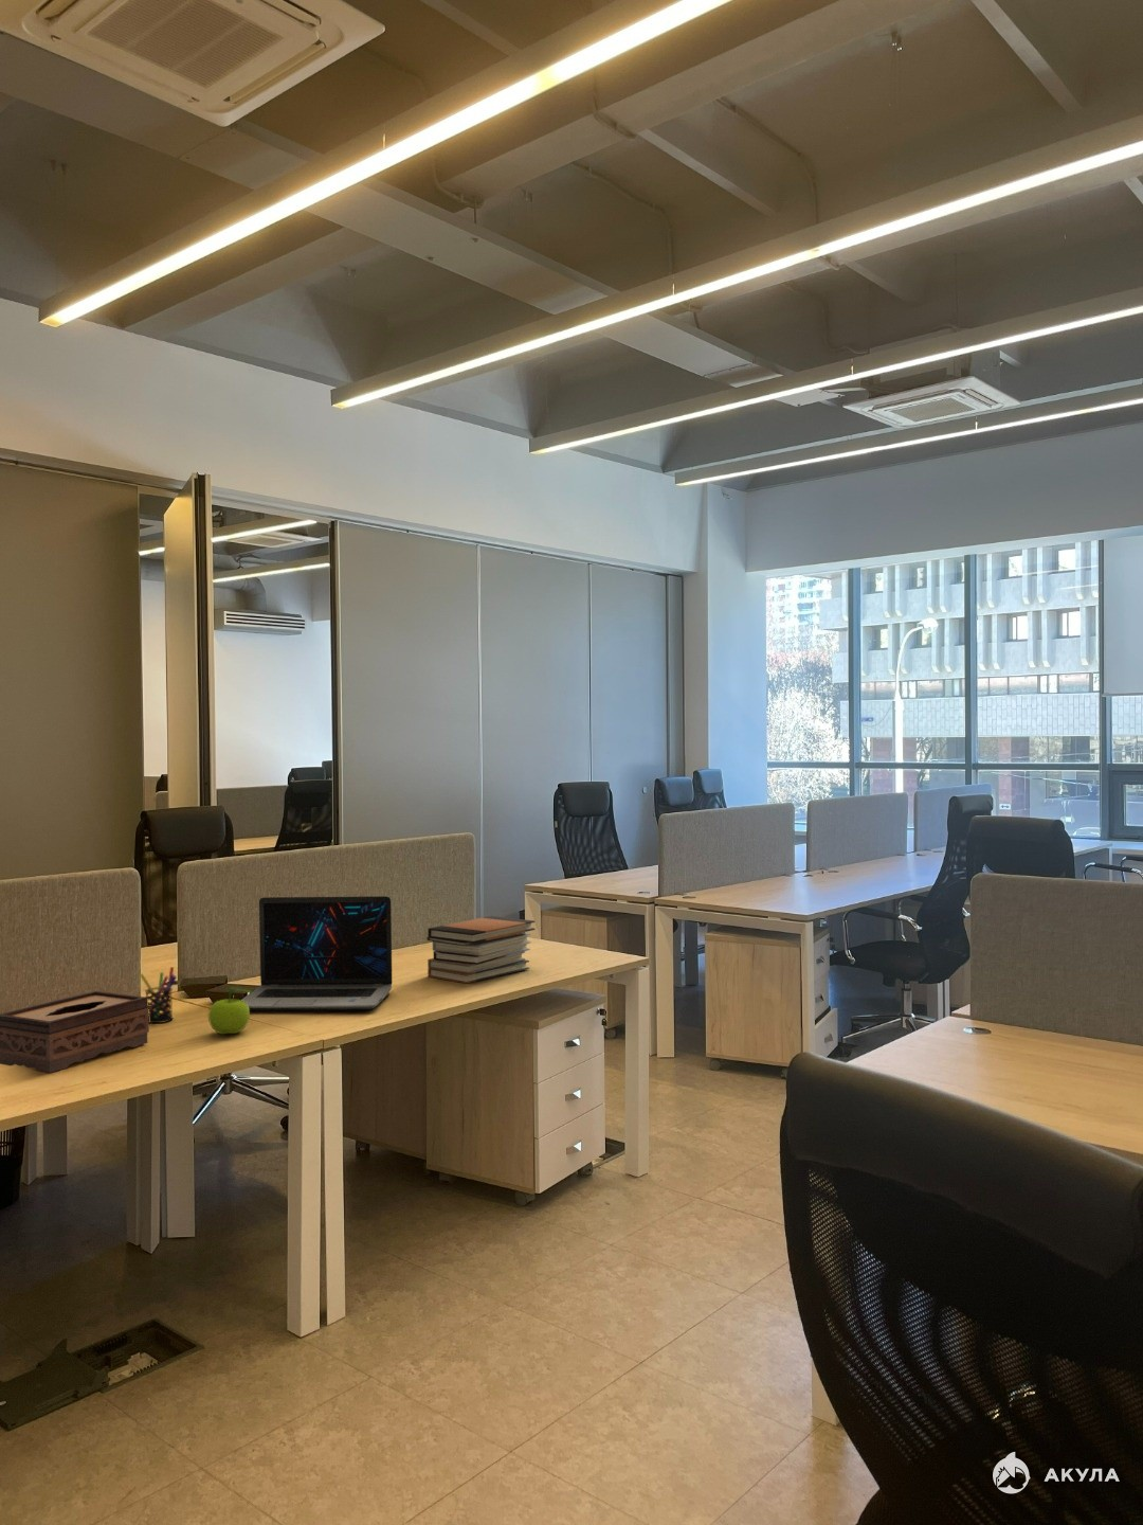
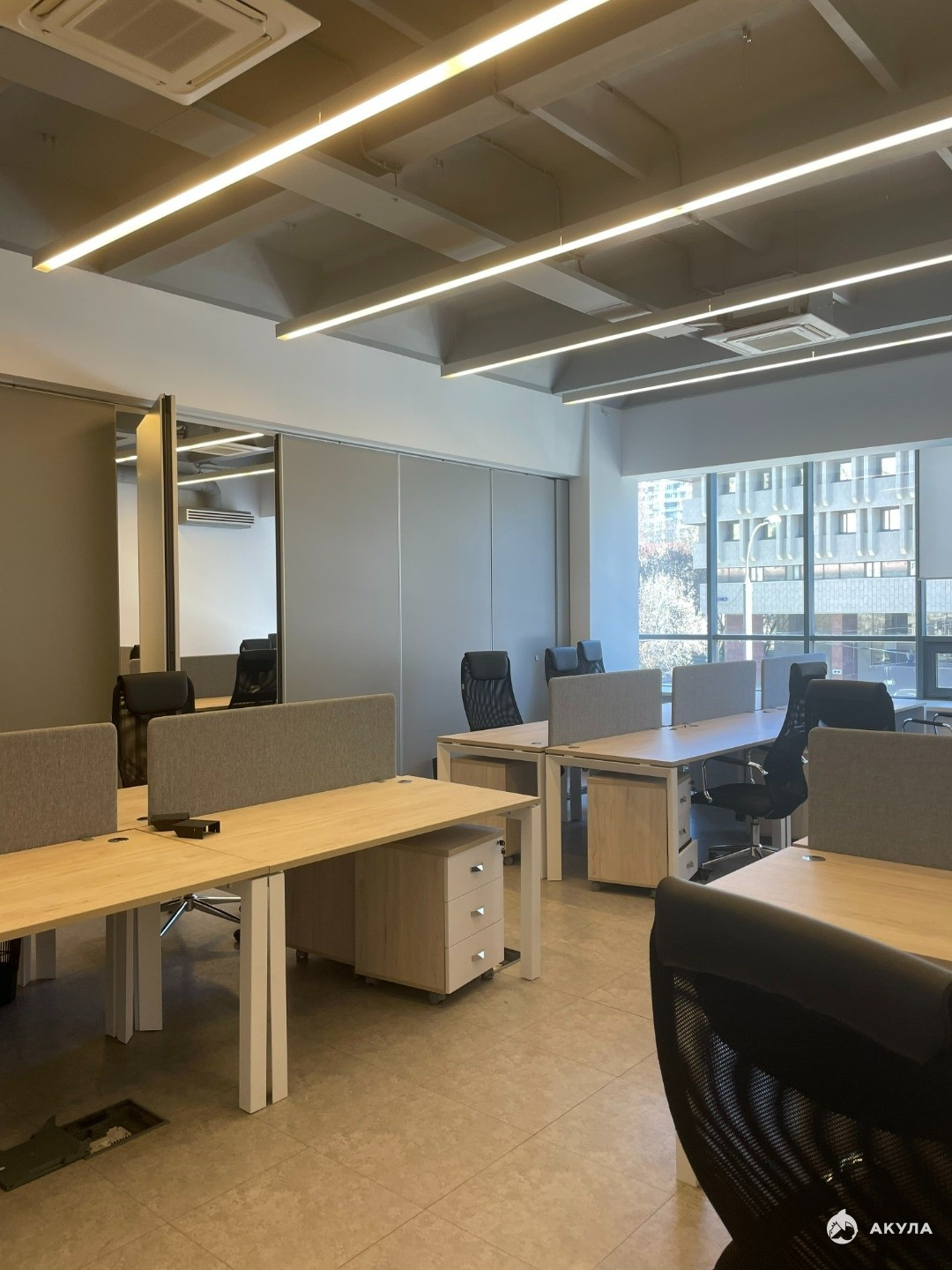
- book stack (481, 947)
- tissue box (74, 1029)
- fruit (235, 1009)
- laptop (315, 952)
- pen holder (161, 992)
